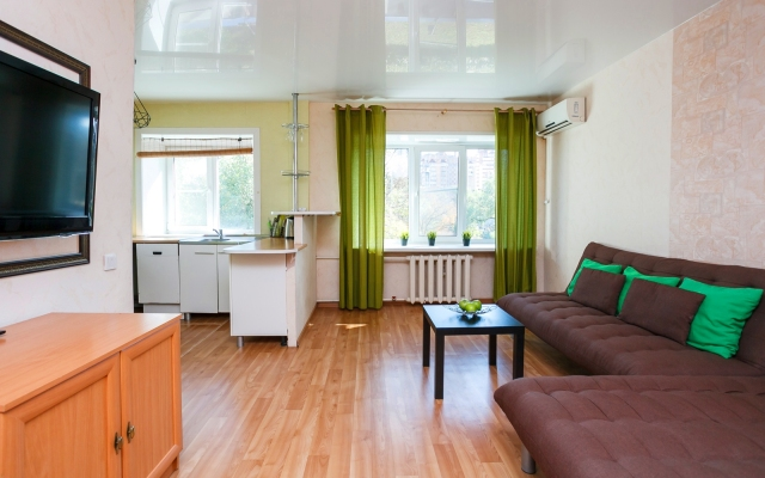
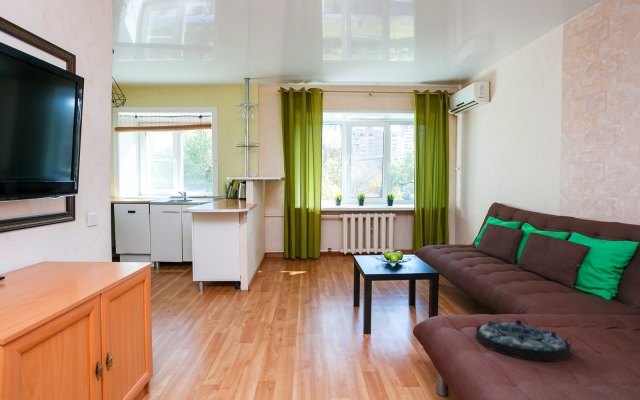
+ serving tray (520, 335)
